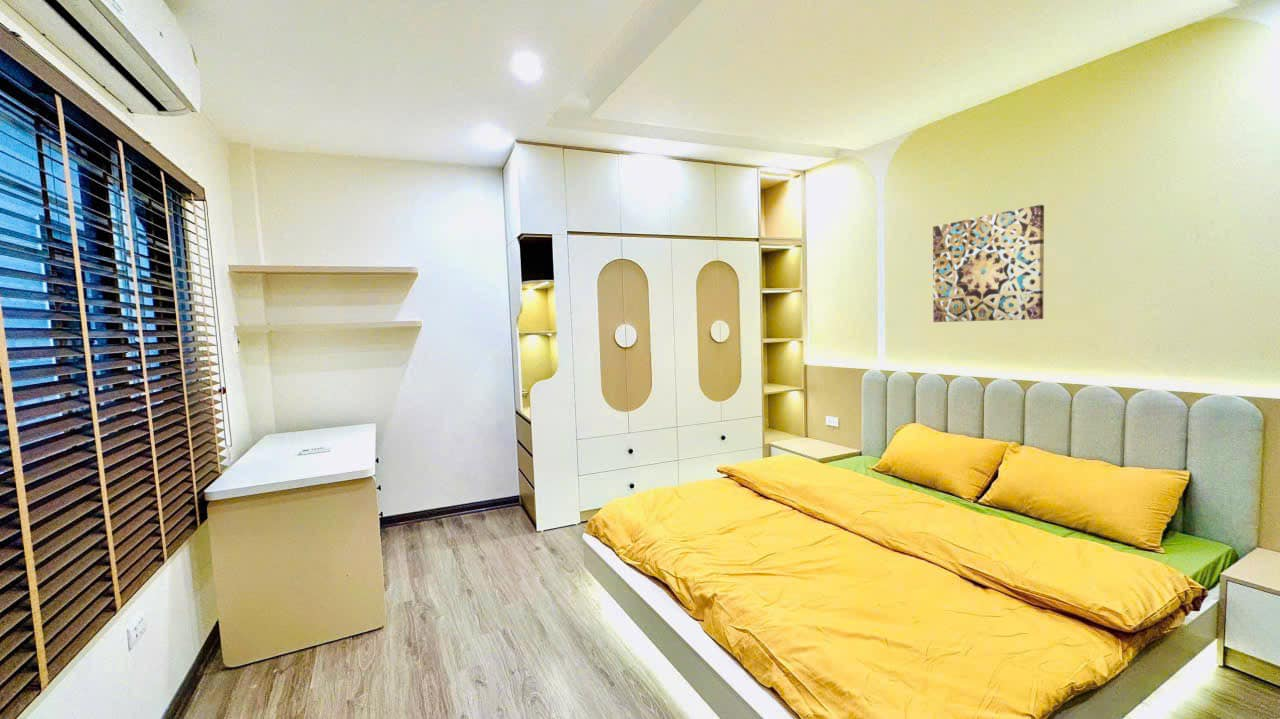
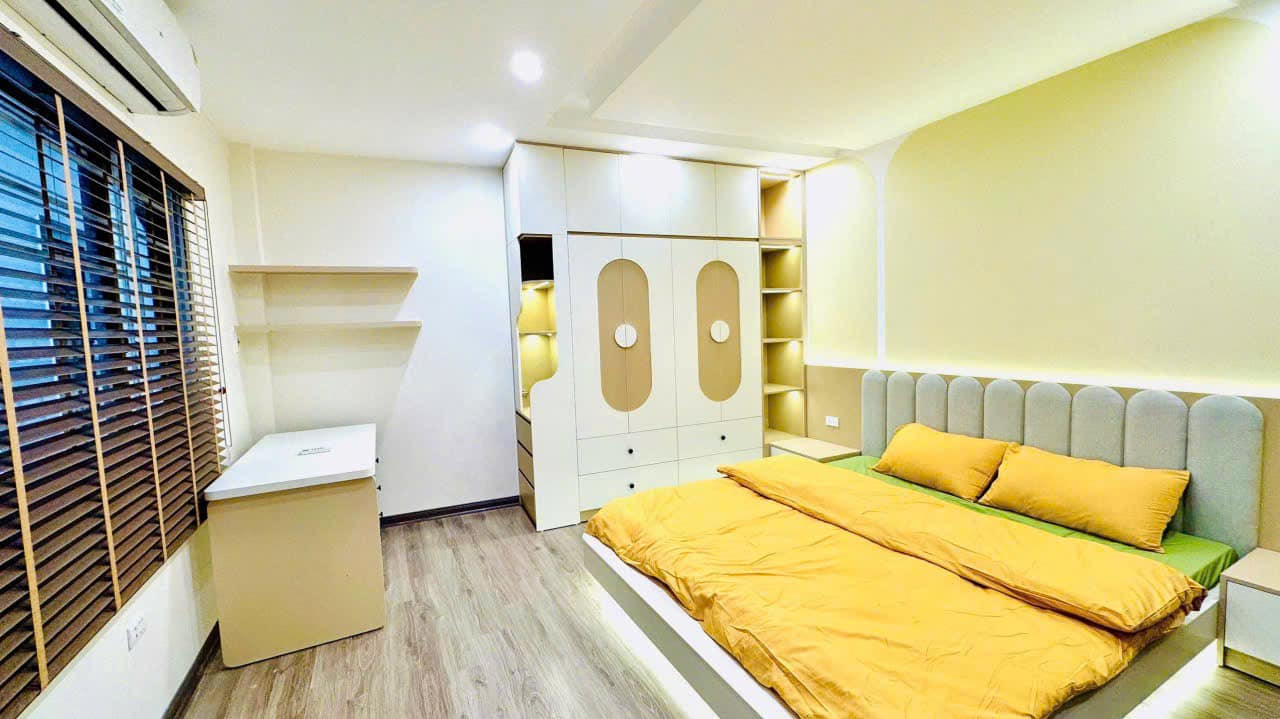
- wall art (983, 269)
